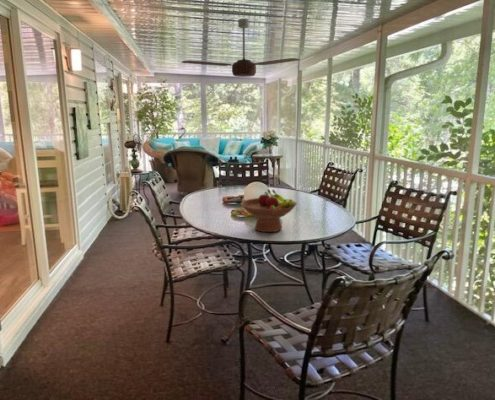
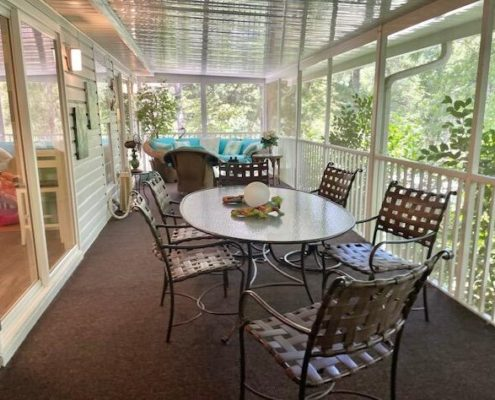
- fruit bowl (268, 211)
- ceiling fan (243, 49)
